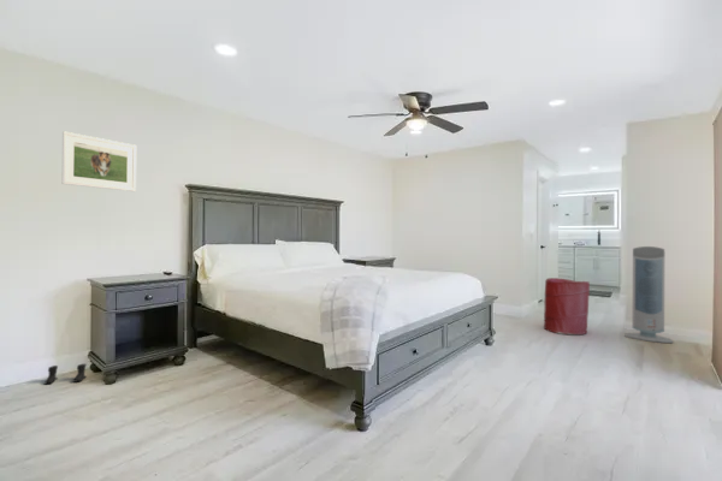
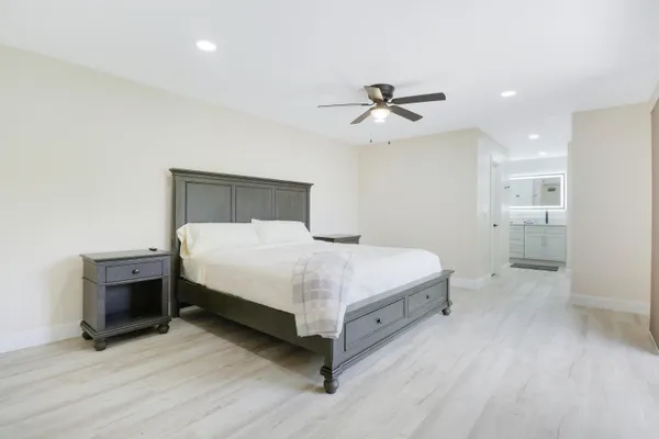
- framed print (101, 162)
- laundry hamper (566, 304)
- air purifier (647, 292)
- boots (55, 373)
